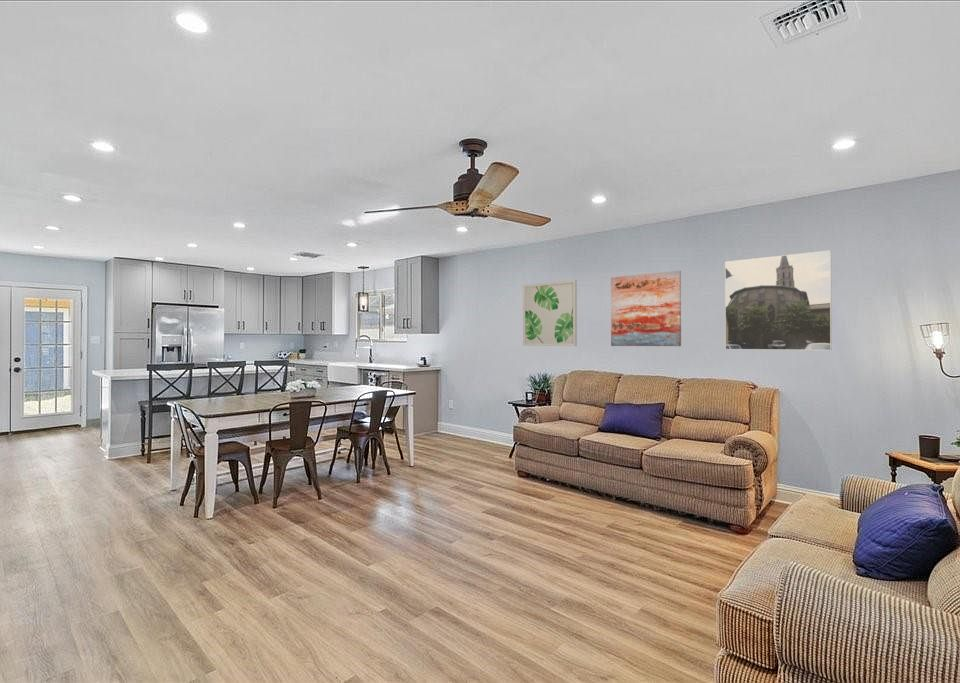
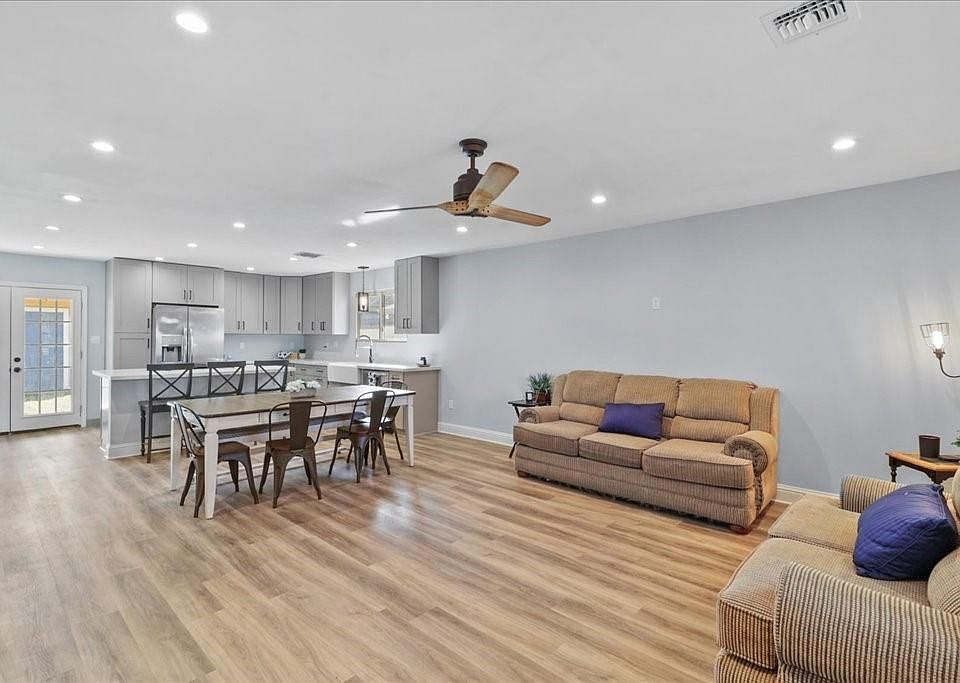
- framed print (775, 303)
- wall art (644, 310)
- wall art (548, 314)
